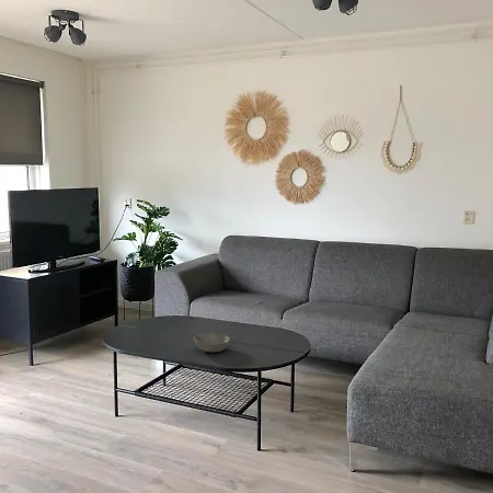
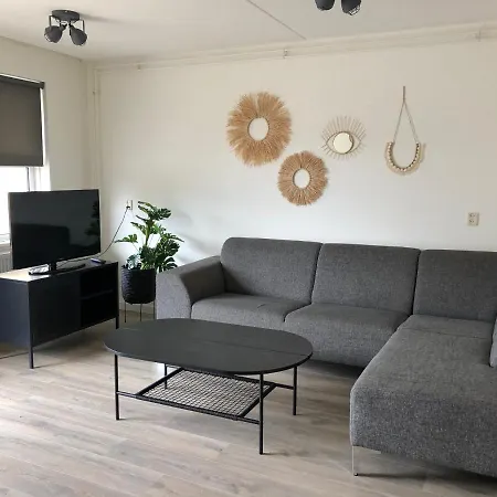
- soup bowl (211, 343)
